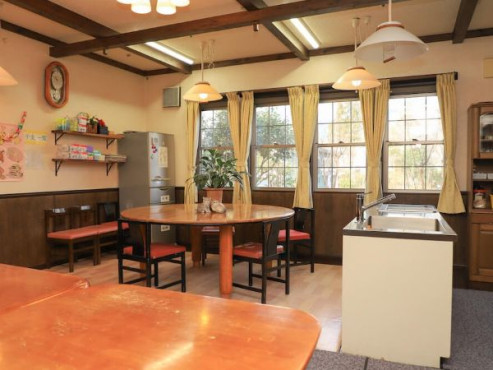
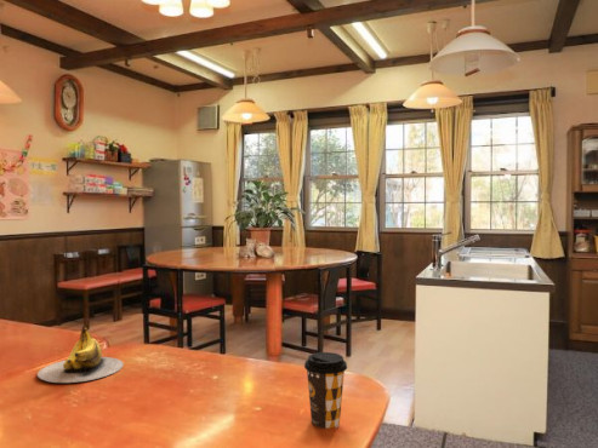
+ banana (81, 349)
+ coffee cup (325, 390)
